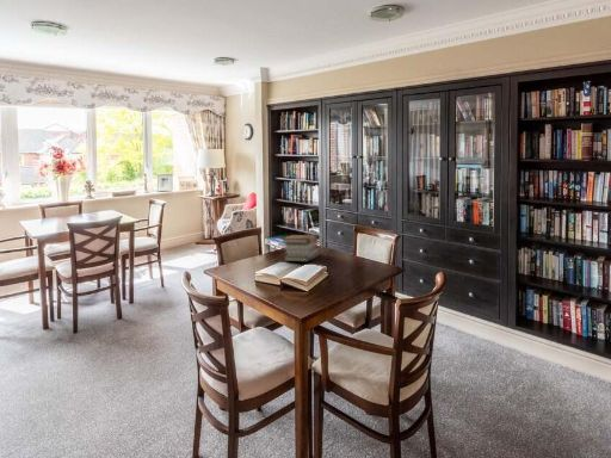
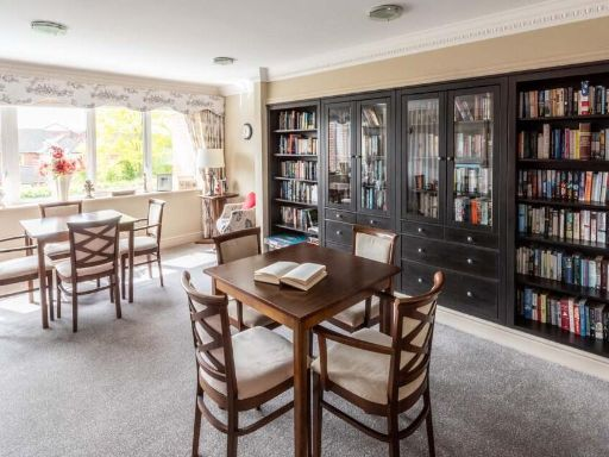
- book stack (301, 247)
